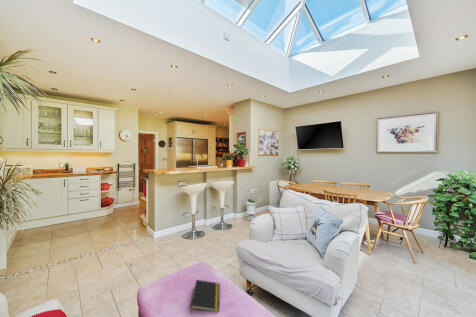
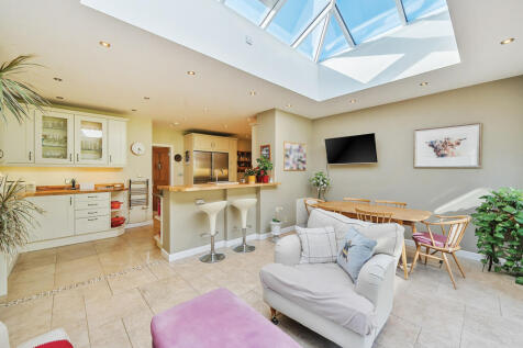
- notepad (206, 294)
